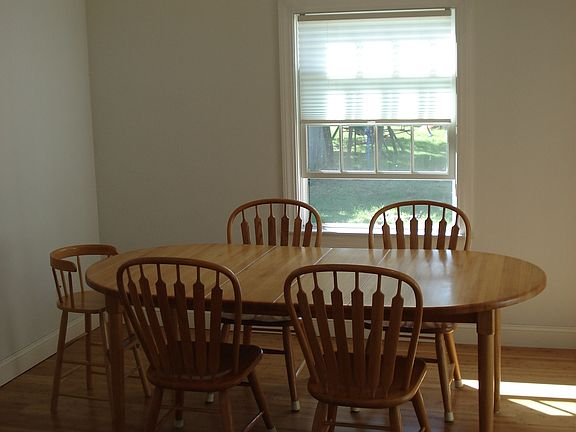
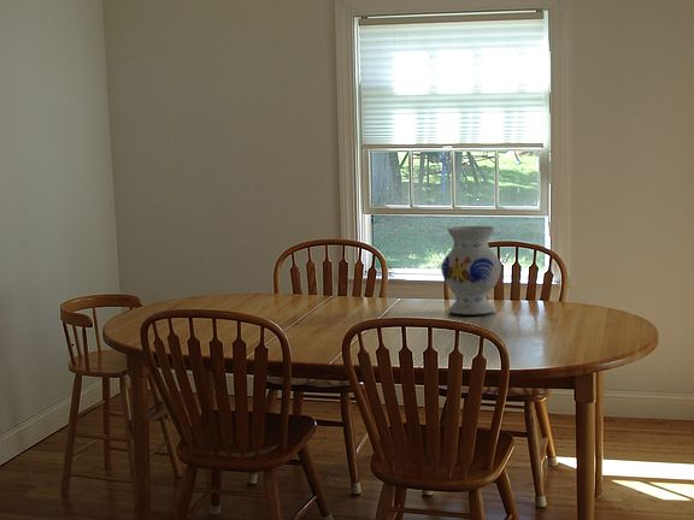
+ vase (471, 270)
